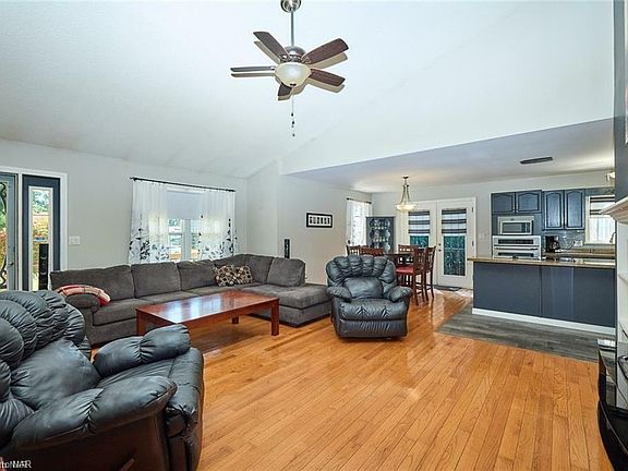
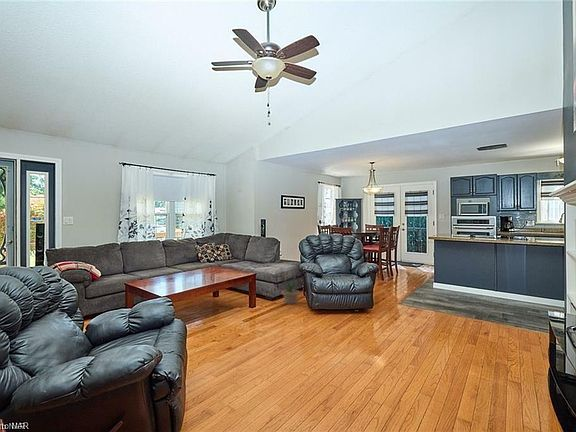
+ potted plant (289, 287)
